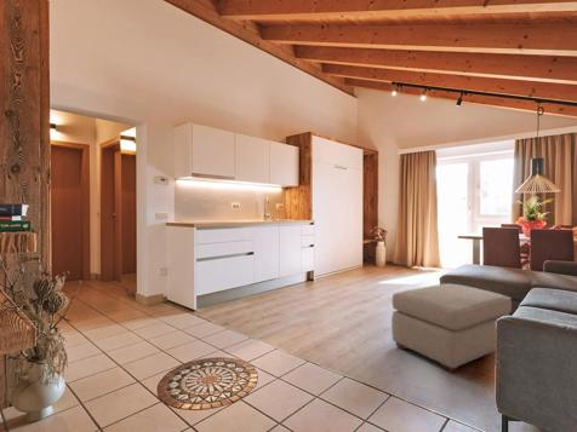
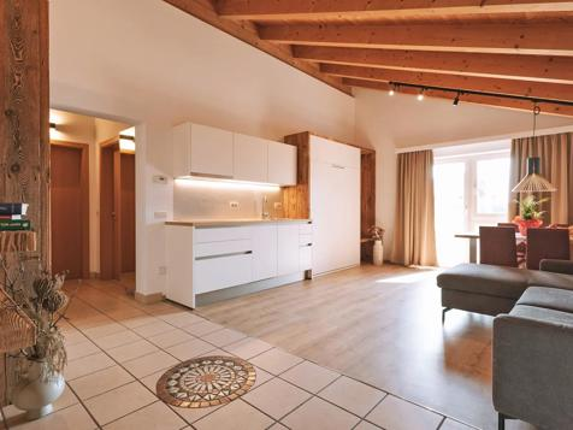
- ottoman (450, 319)
